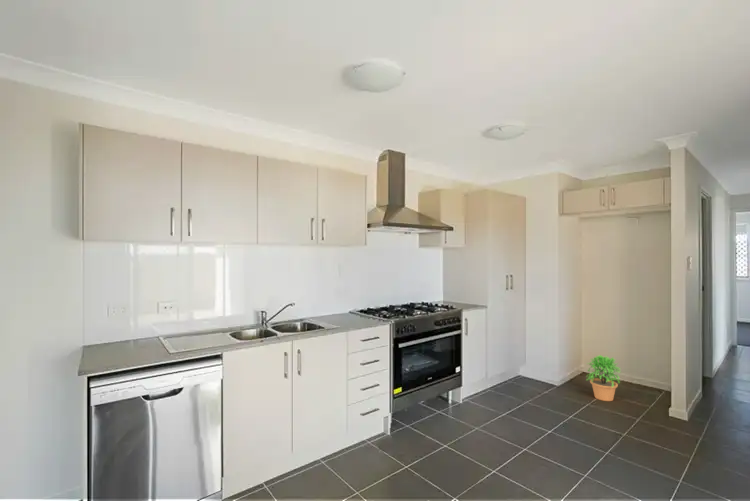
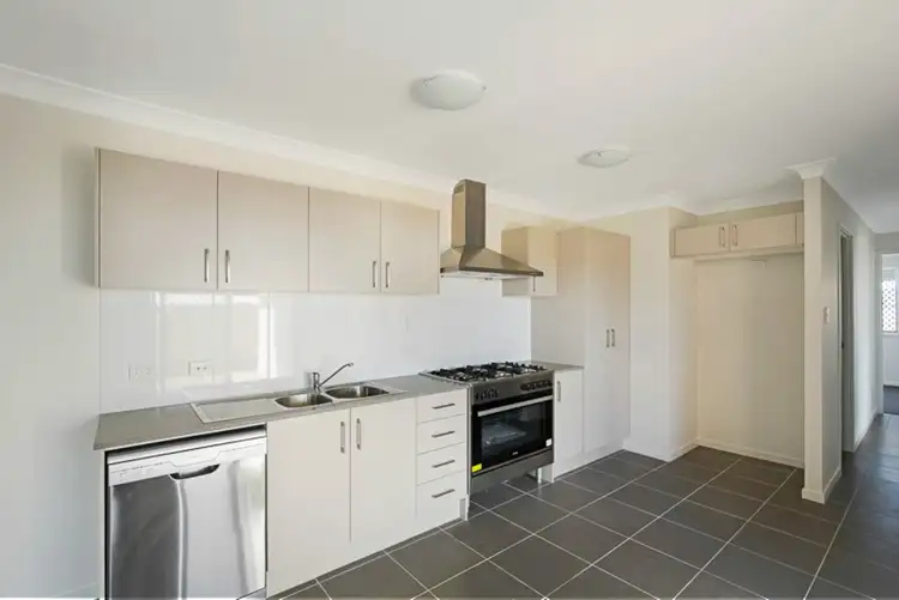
- potted plant (603, 375)
